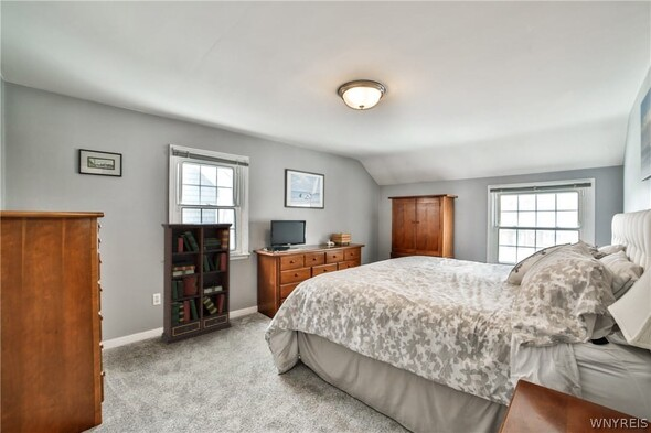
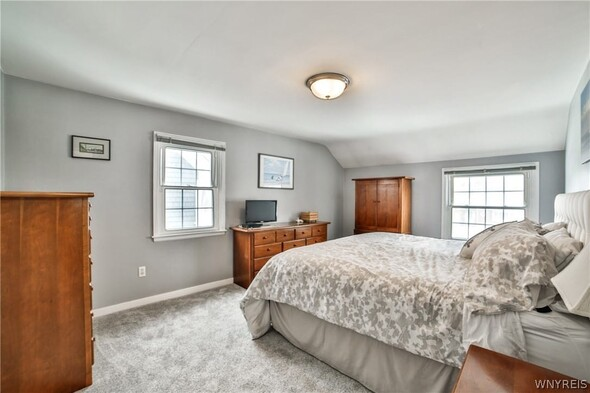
- bookcase (198, 278)
